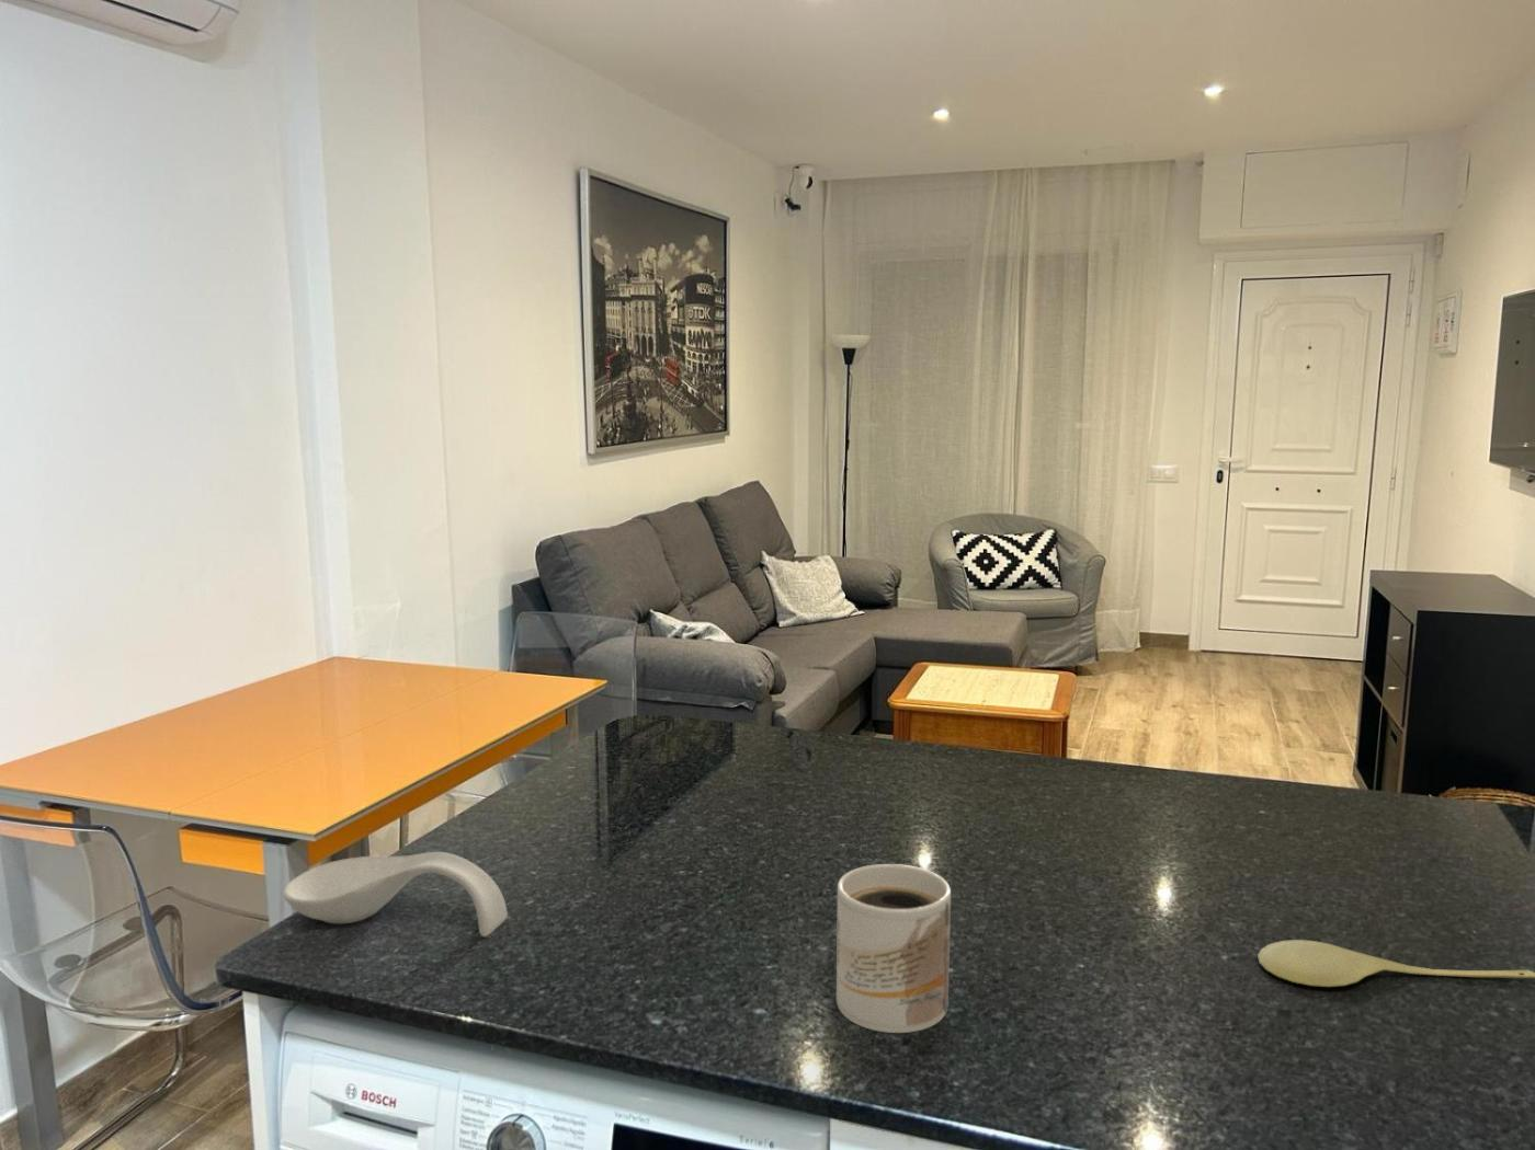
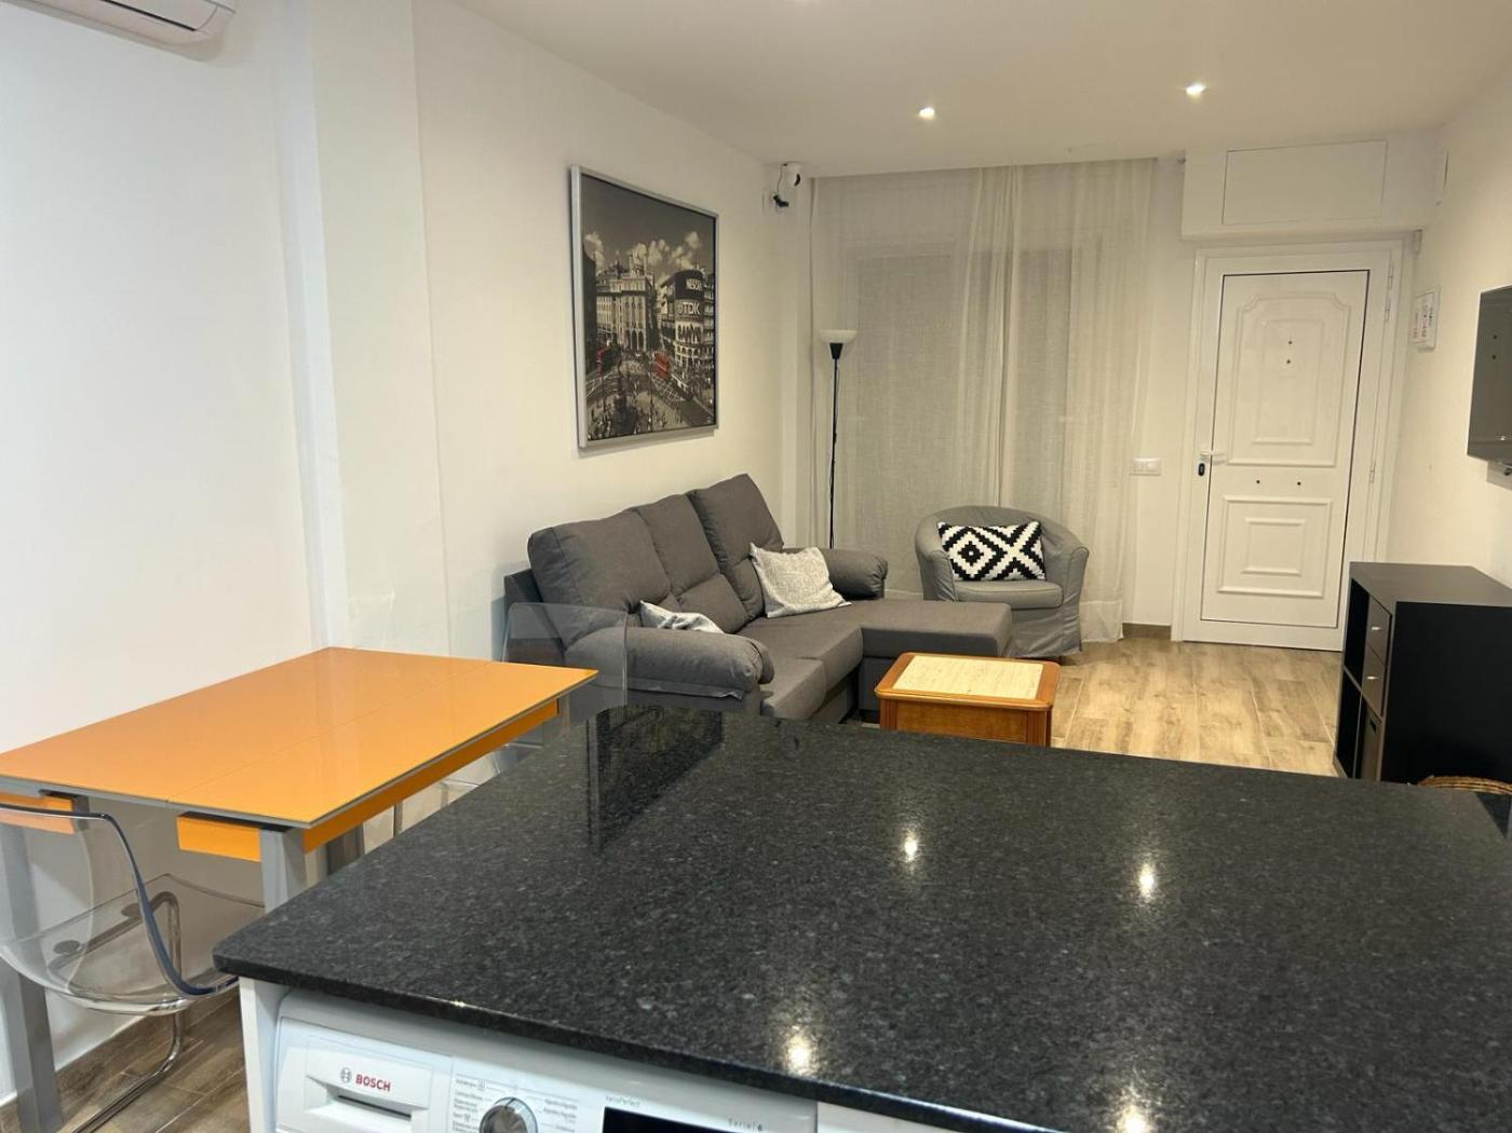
- spoon rest (394, 885)
- mug (897, 940)
- spoon (1396, 965)
